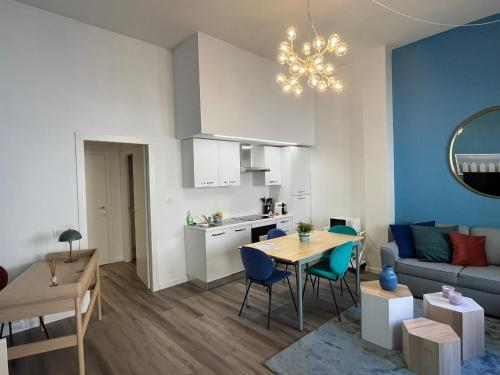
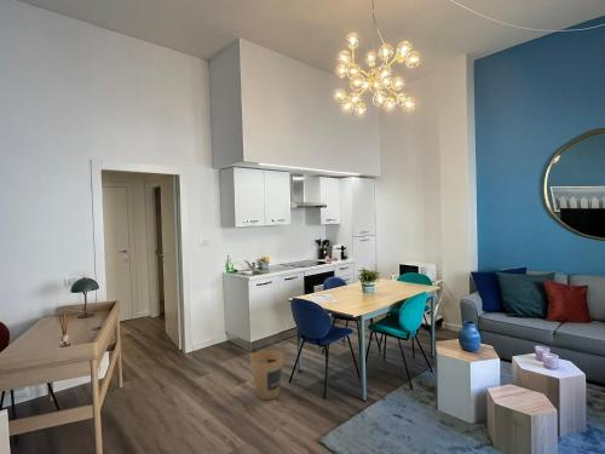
+ trash can (267, 374)
